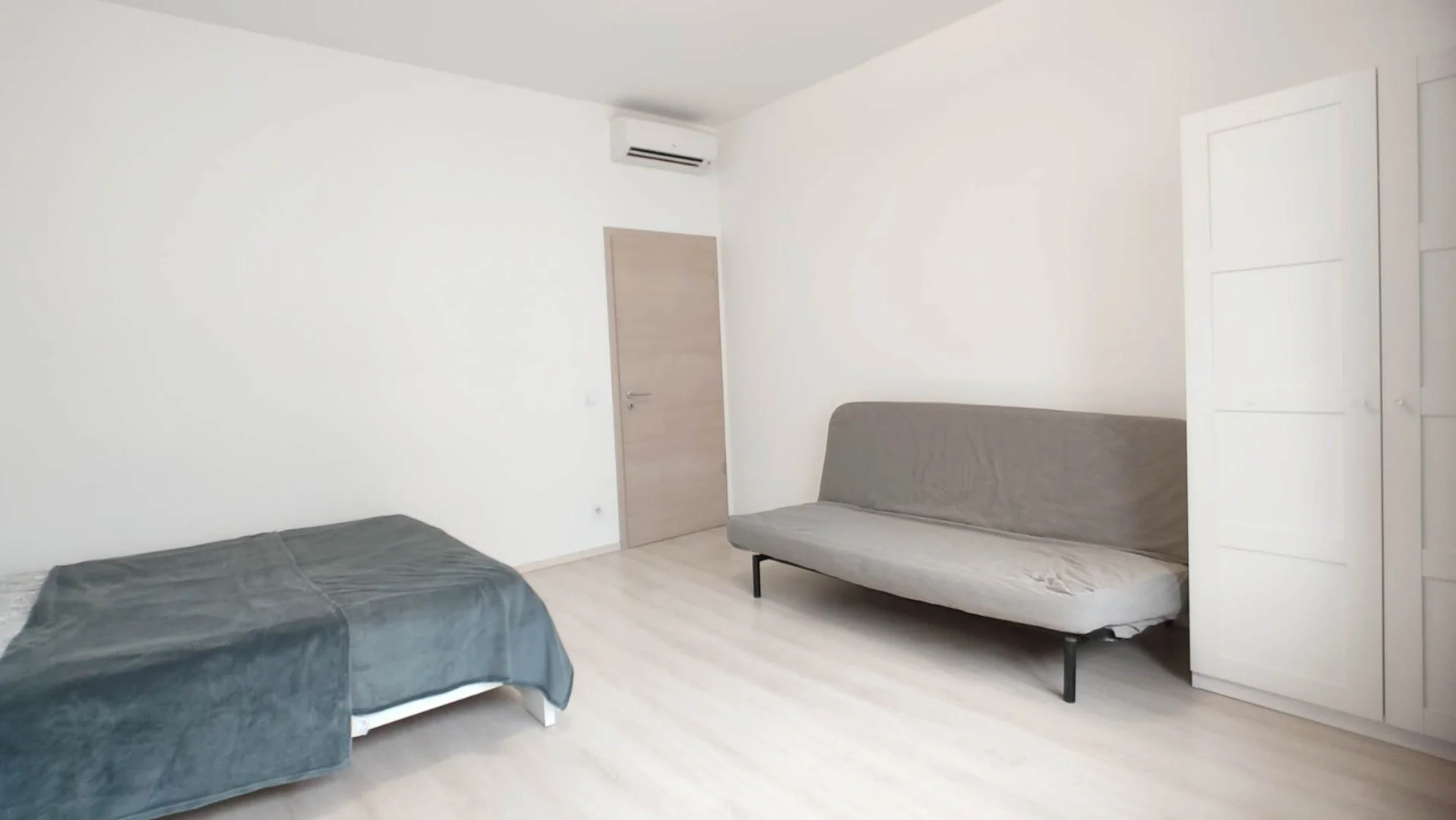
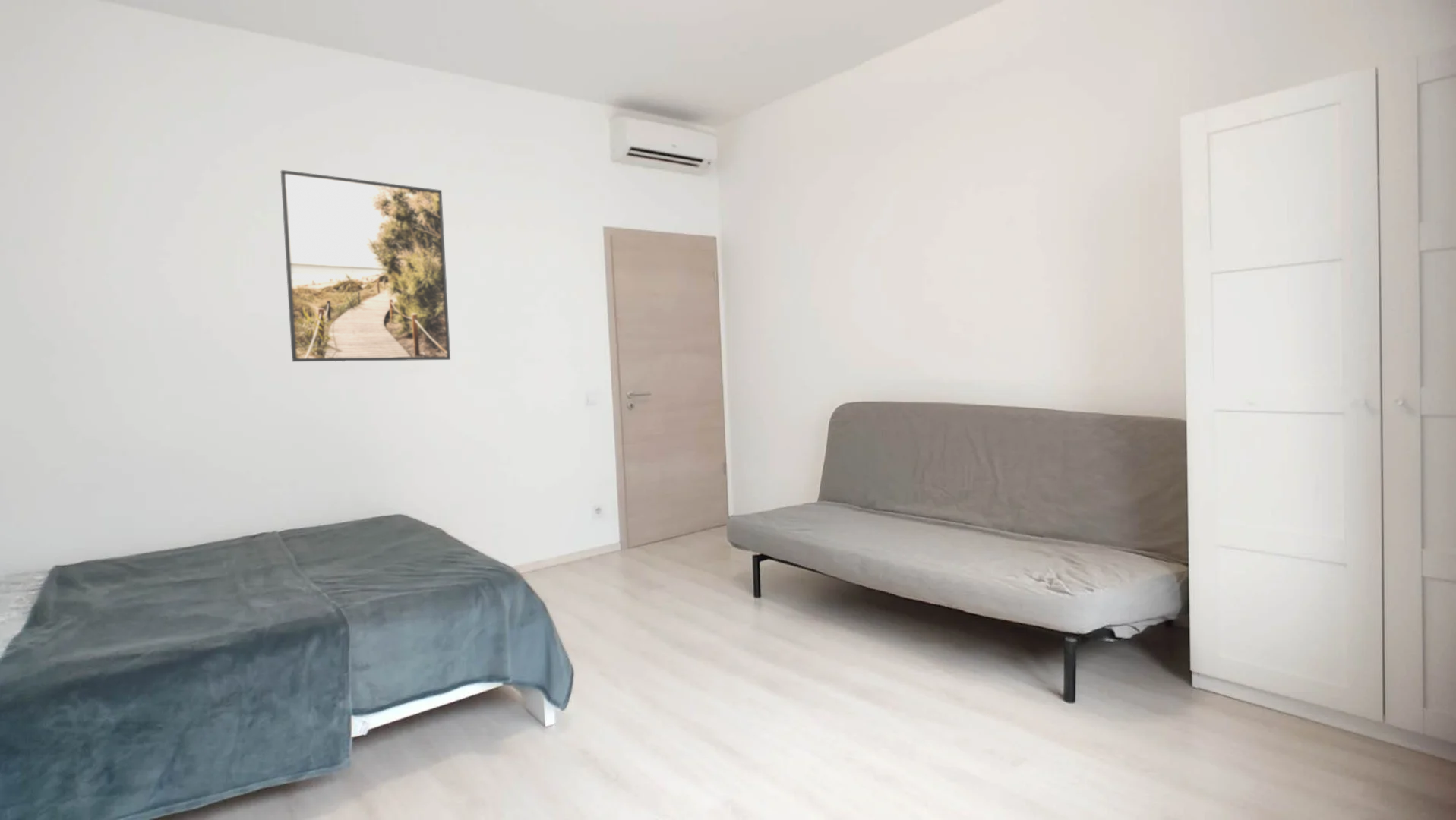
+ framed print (371, 271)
